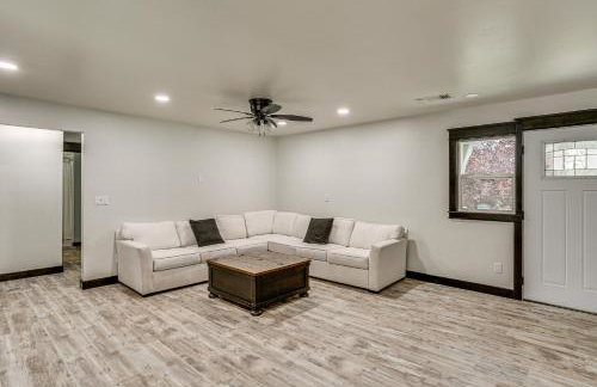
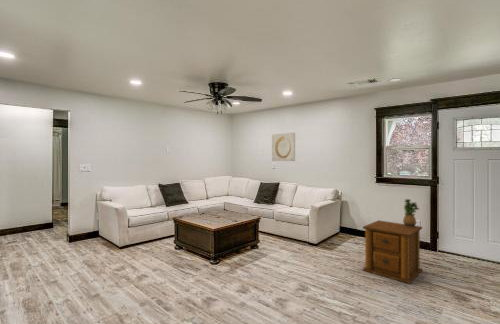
+ side table (392, 248)
+ wall art (283, 147)
+ potted plant (410, 212)
